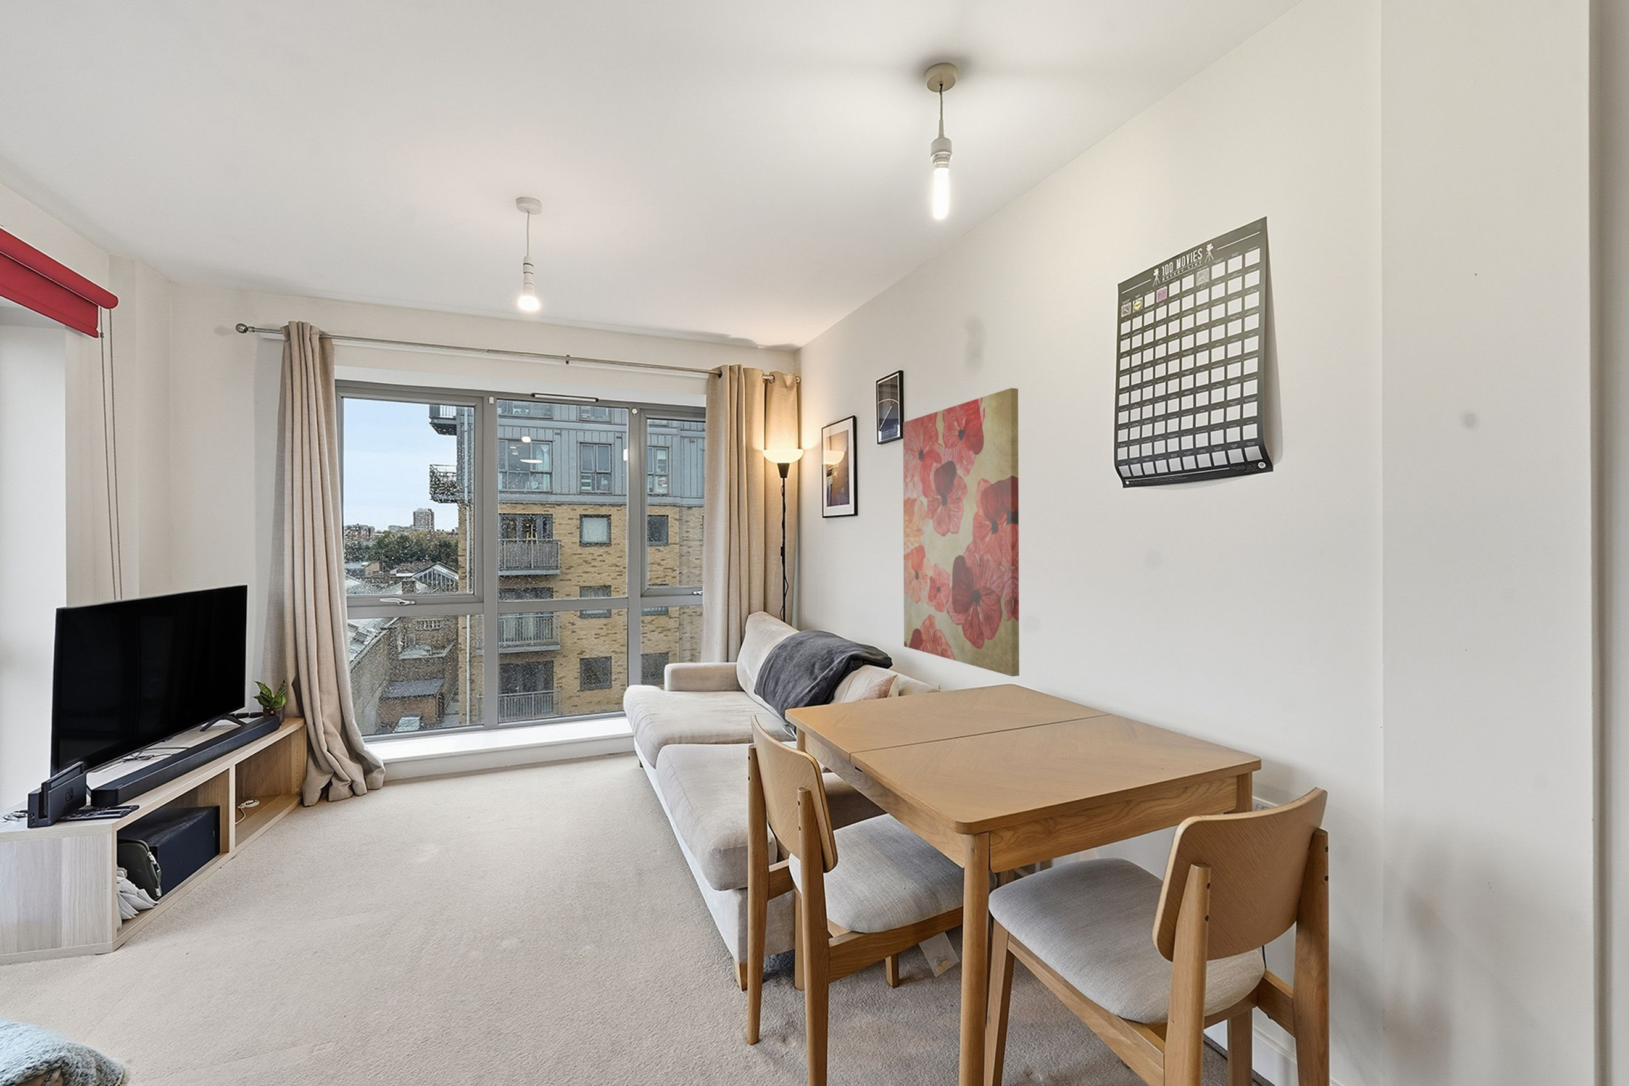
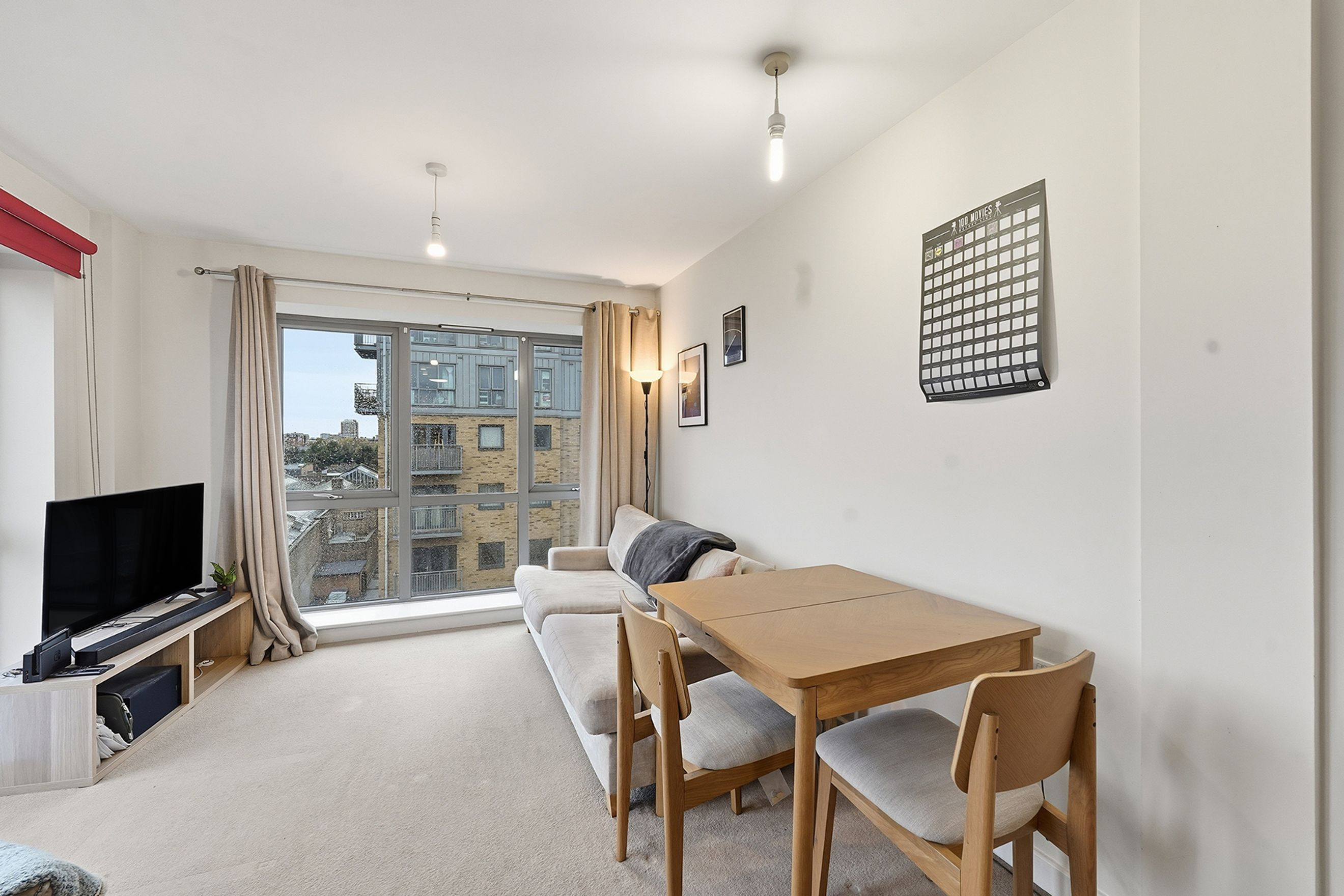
- wall art (954, 533)
